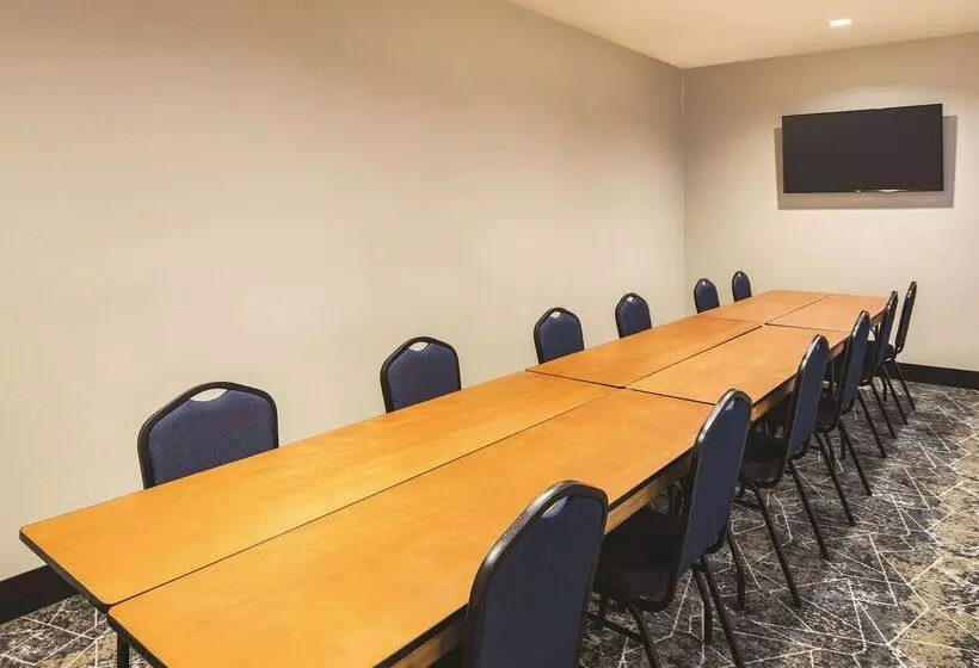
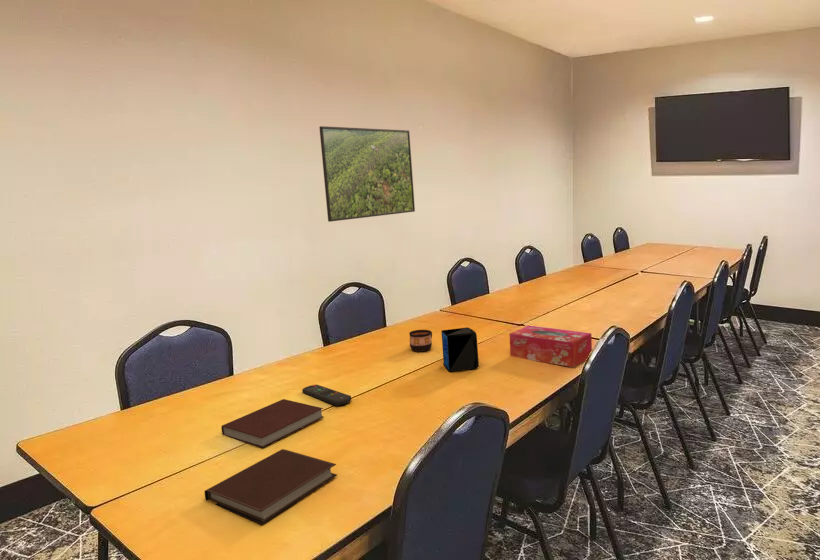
+ notebook (273, 421)
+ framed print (371, 172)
+ remote control (326, 394)
+ tissue box (550, 345)
+ notebook (272, 482)
+ cup (421, 340)
+ speaker (459, 349)
